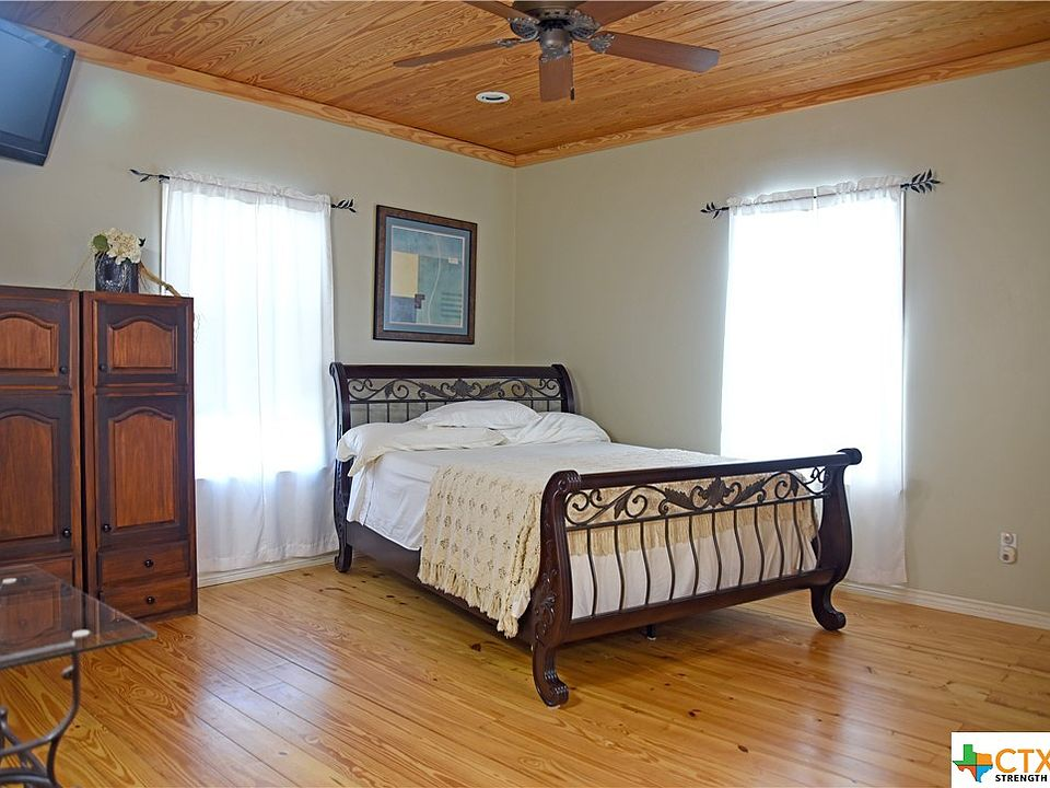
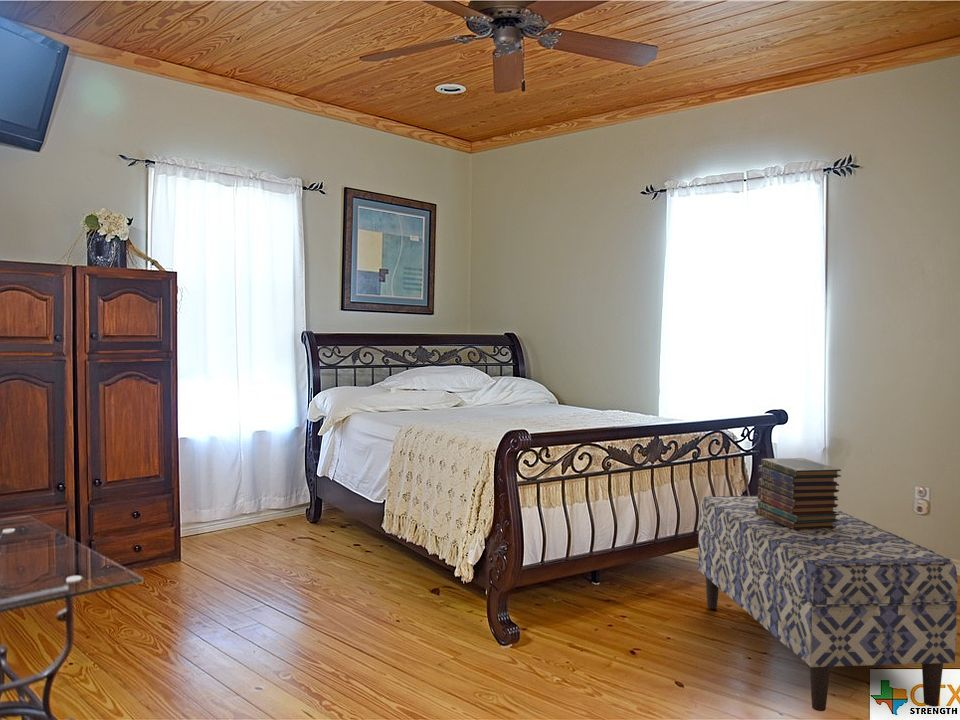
+ bench (807, 586)
+ book stack (797, 491)
